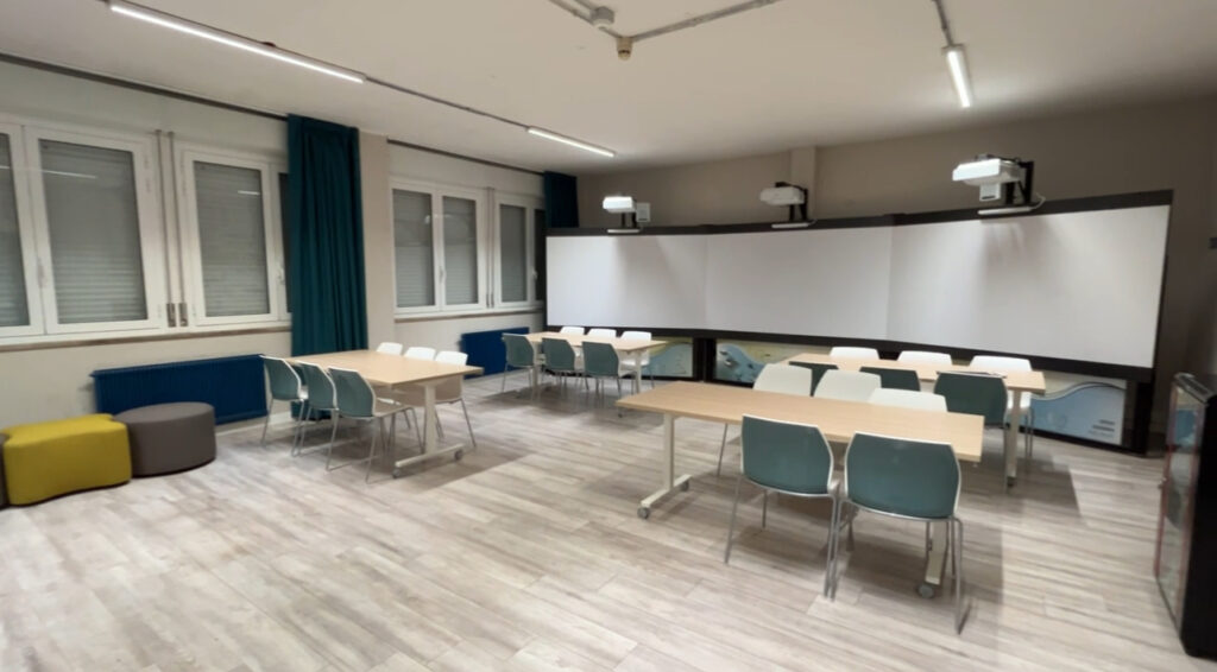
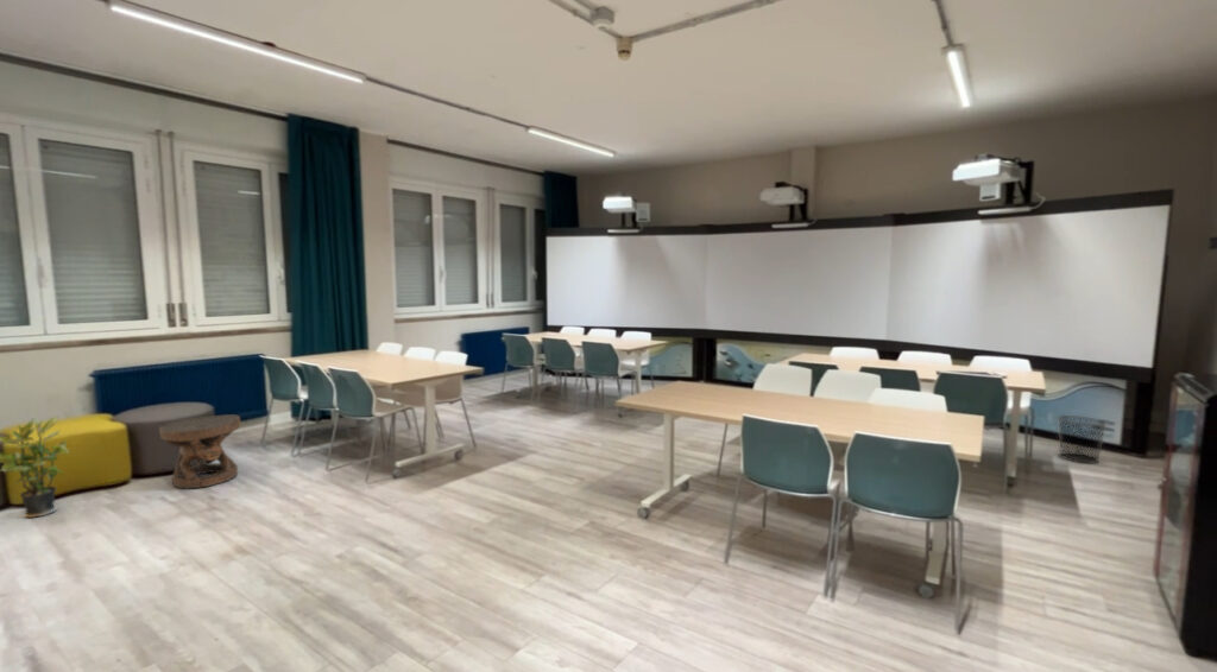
+ carved stool (203, 449)
+ potted plant (31, 467)
+ waste bin (1079, 438)
